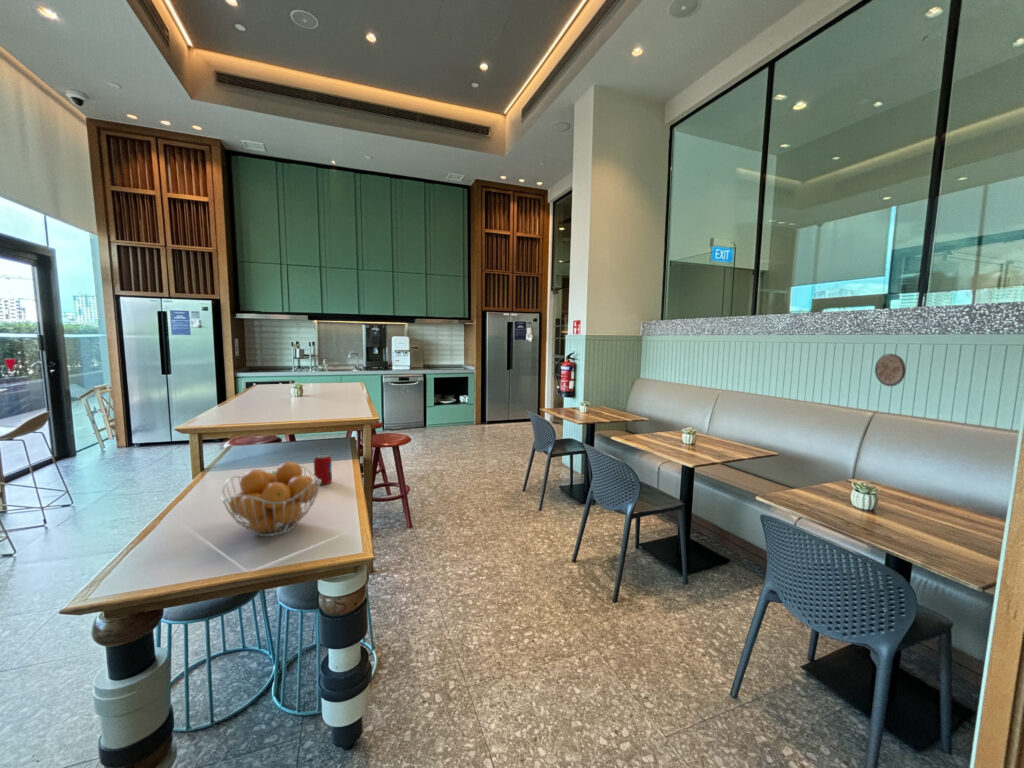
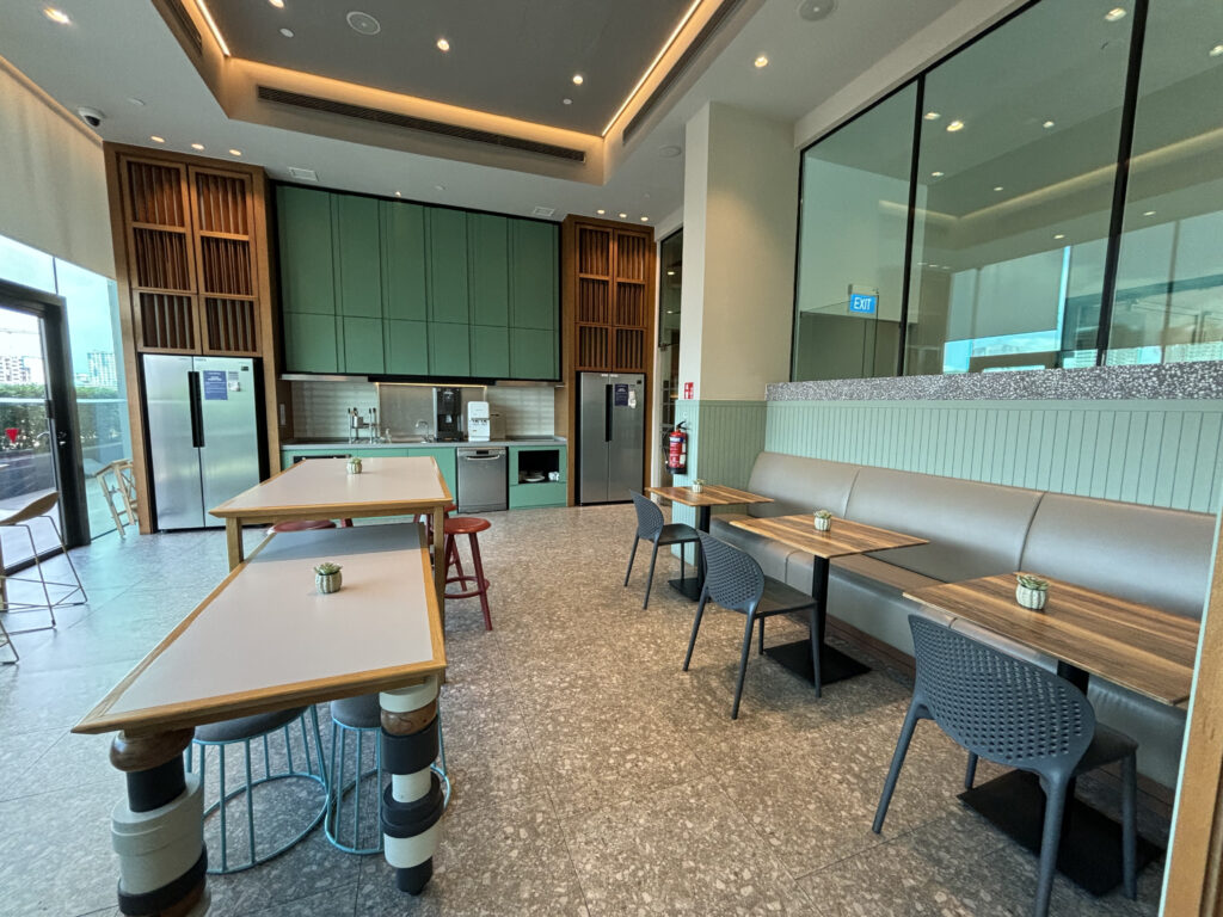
- beverage can (322, 469)
- fruit basket (273, 497)
- decorative medallion (890, 370)
